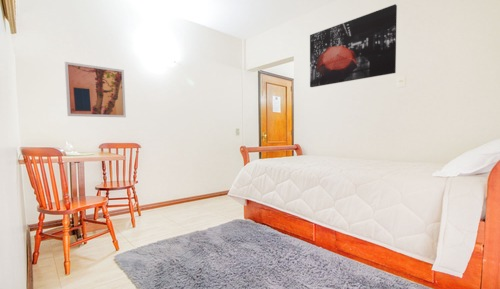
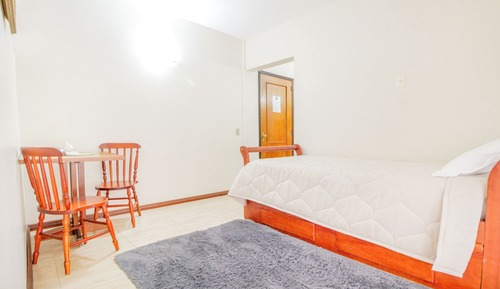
- wall art (347, 51)
- wall art (97, 91)
